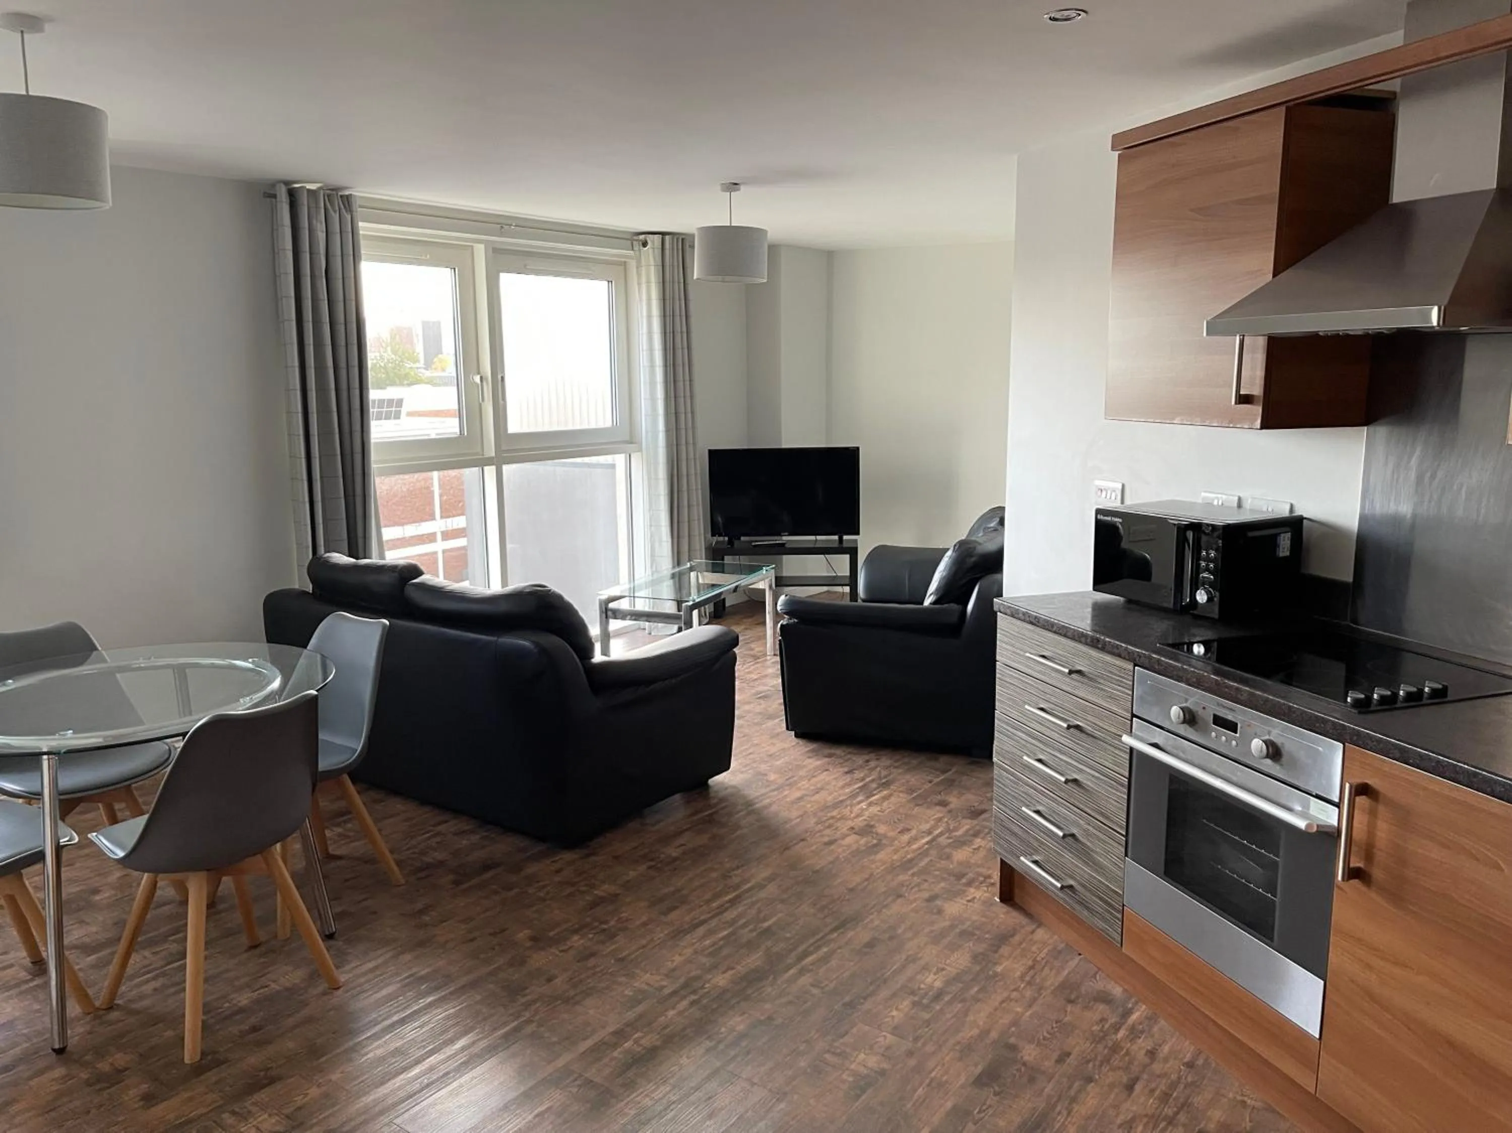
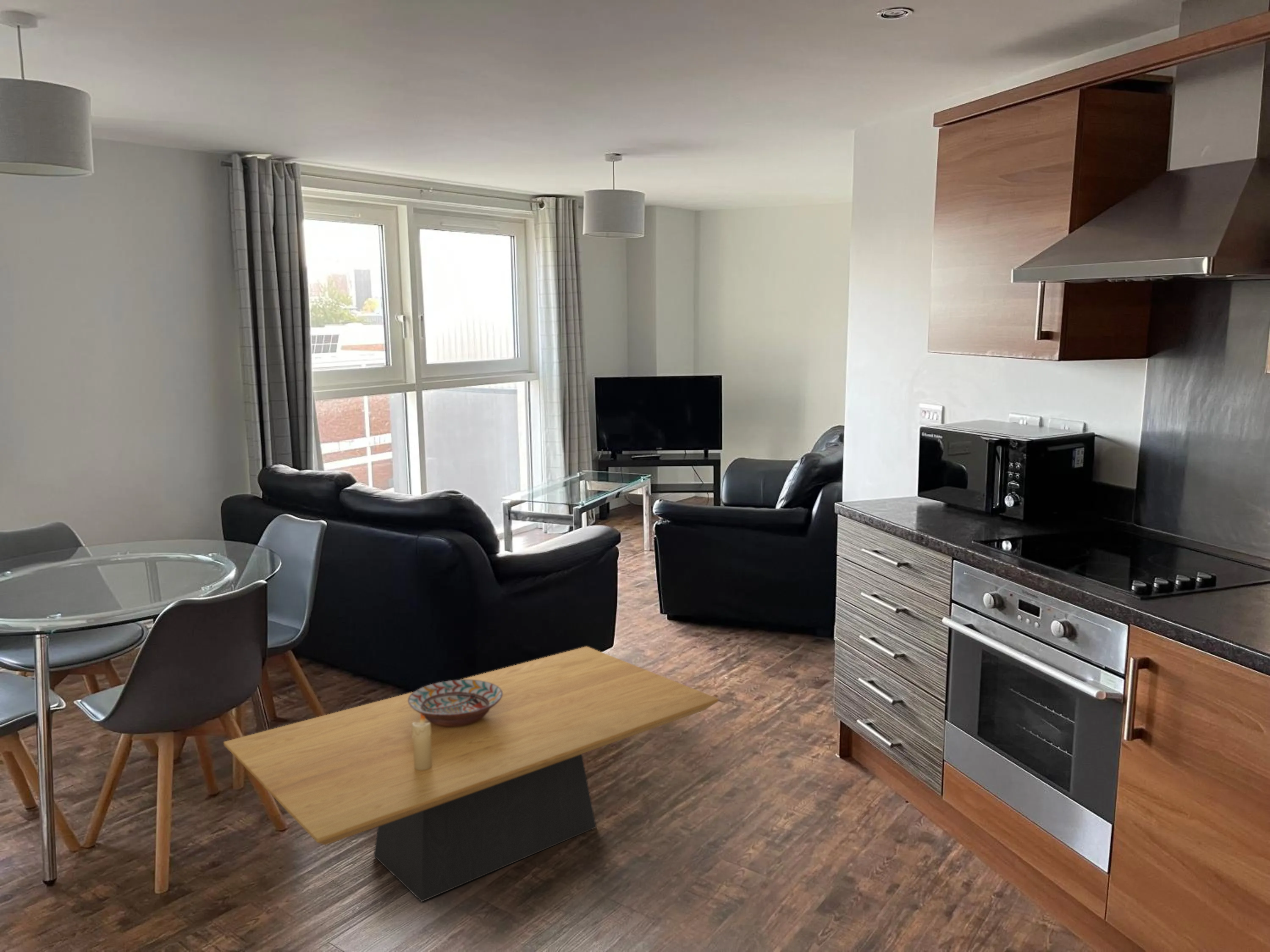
+ candle (422, 739)
+ coffee table (486, 781)
+ decorative bowl (456, 706)
